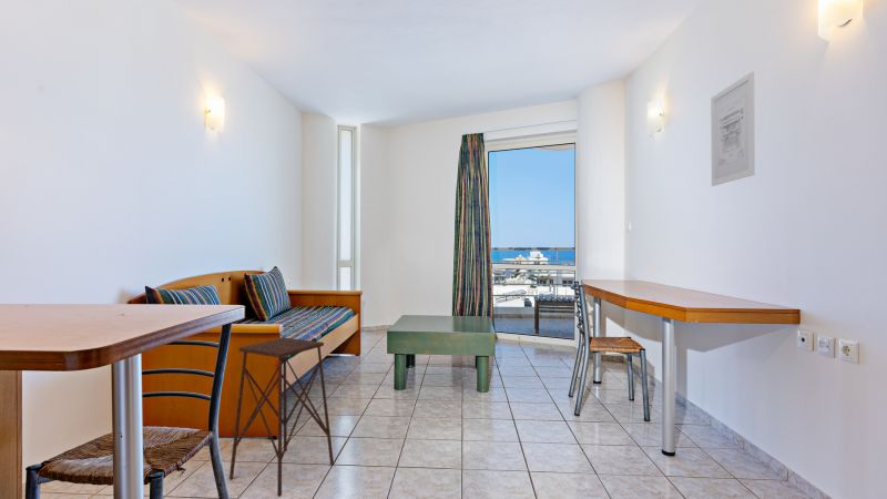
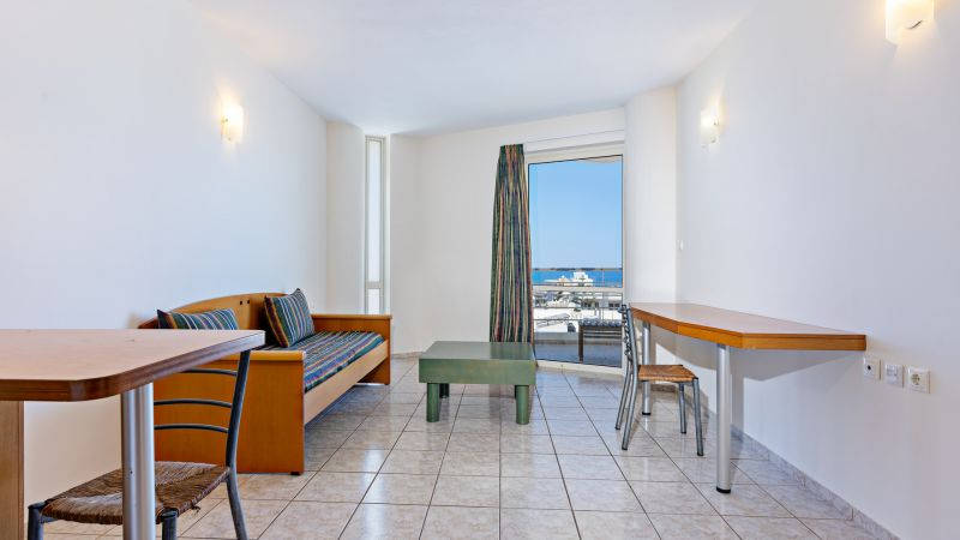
- wall art (731, 133)
- side table (284, 408)
